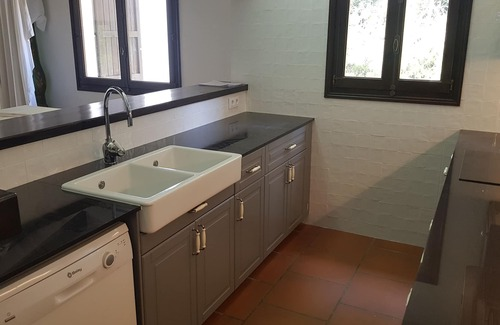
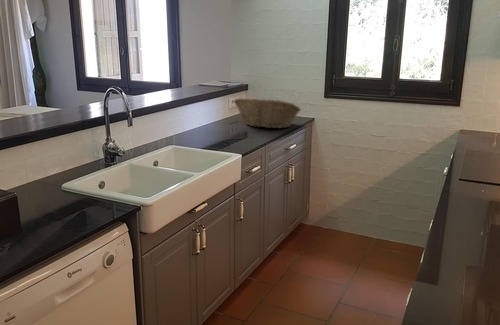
+ fruit basket (266, 111)
